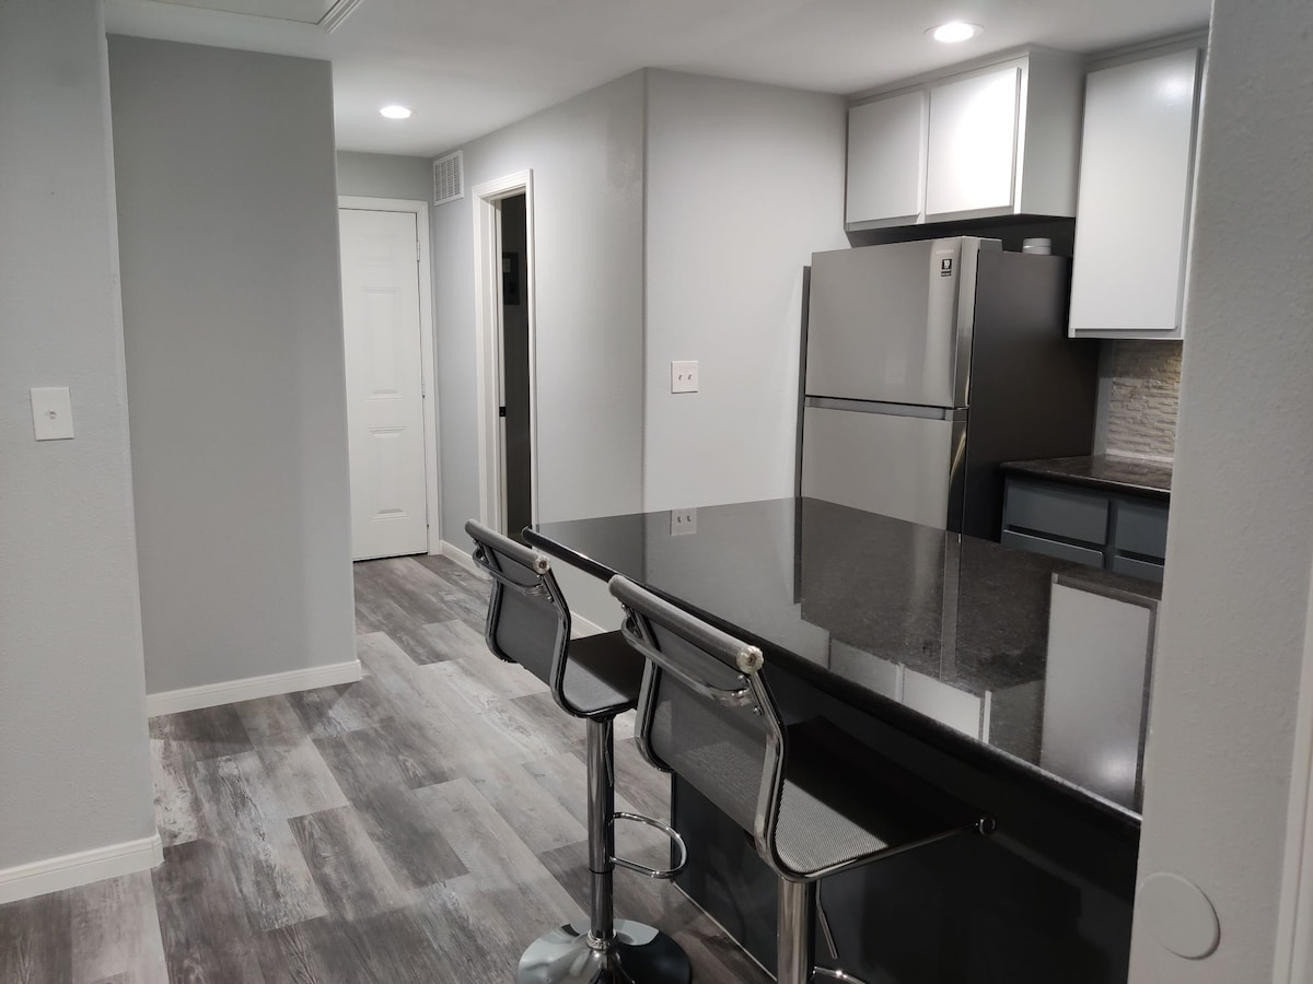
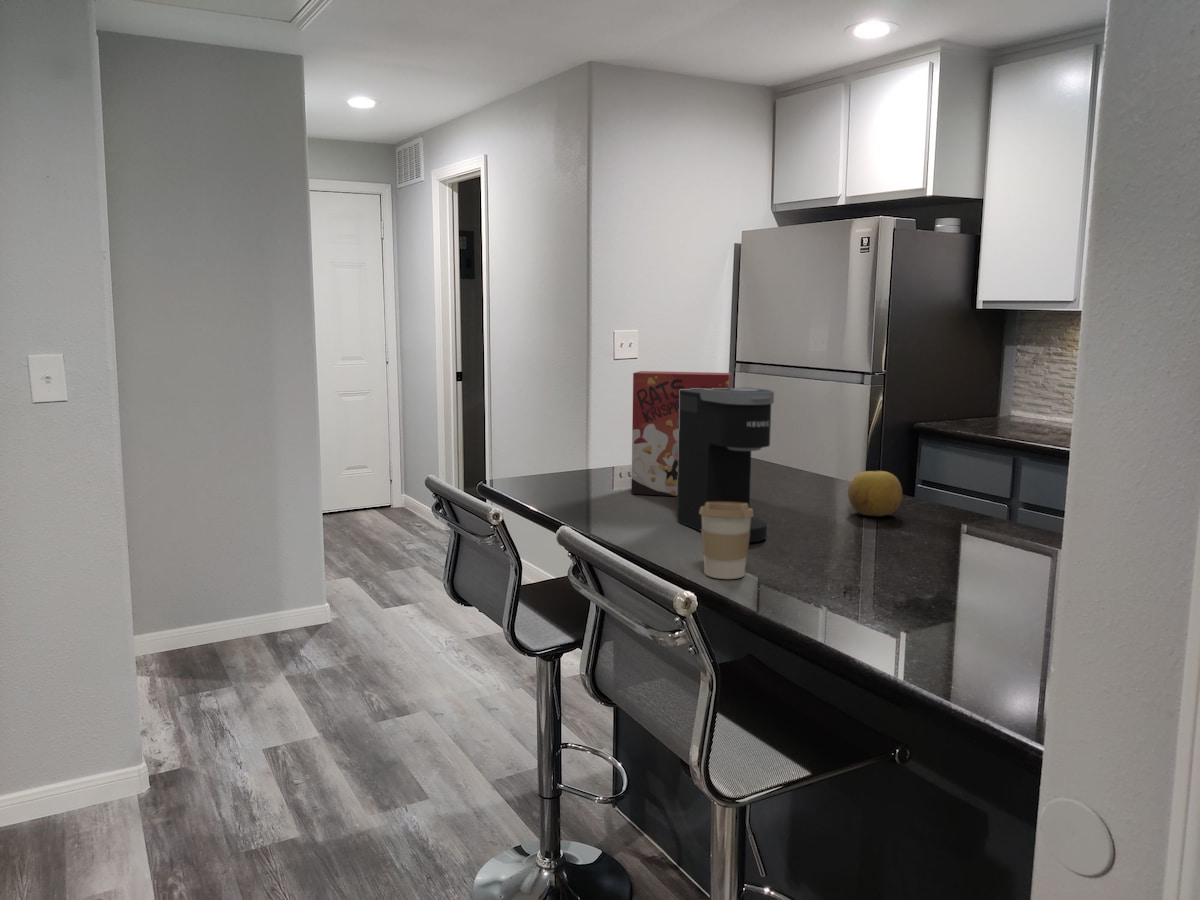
+ fruit (874, 493)
+ coffee cup (725, 537)
+ coffee maker (722, 459)
+ cereal box (677, 433)
